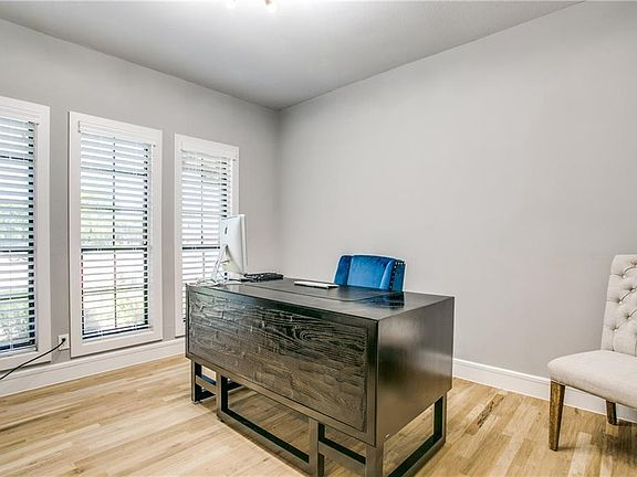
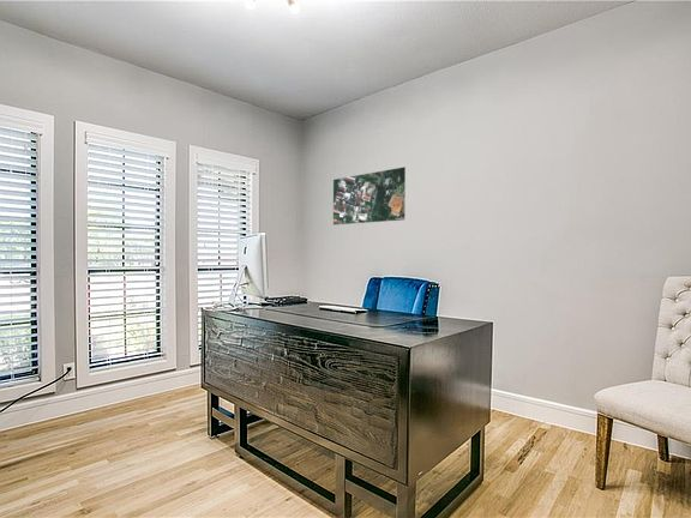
+ map (365, 198)
